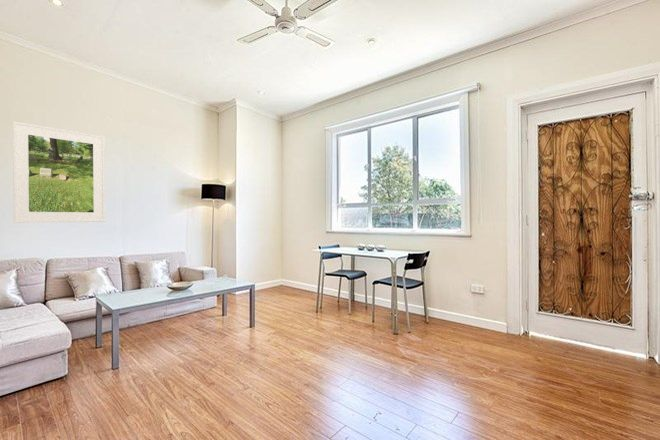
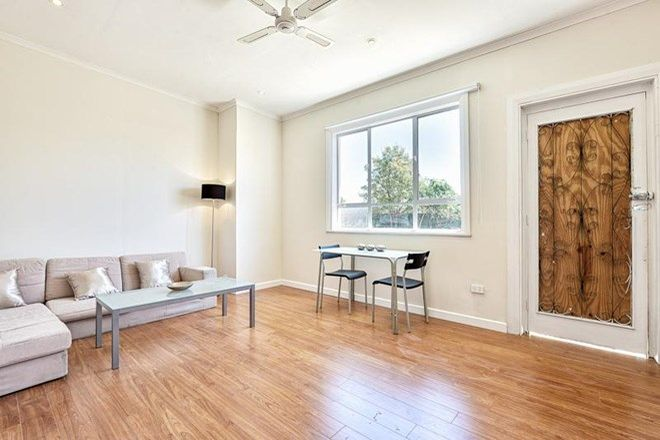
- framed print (62, 175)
